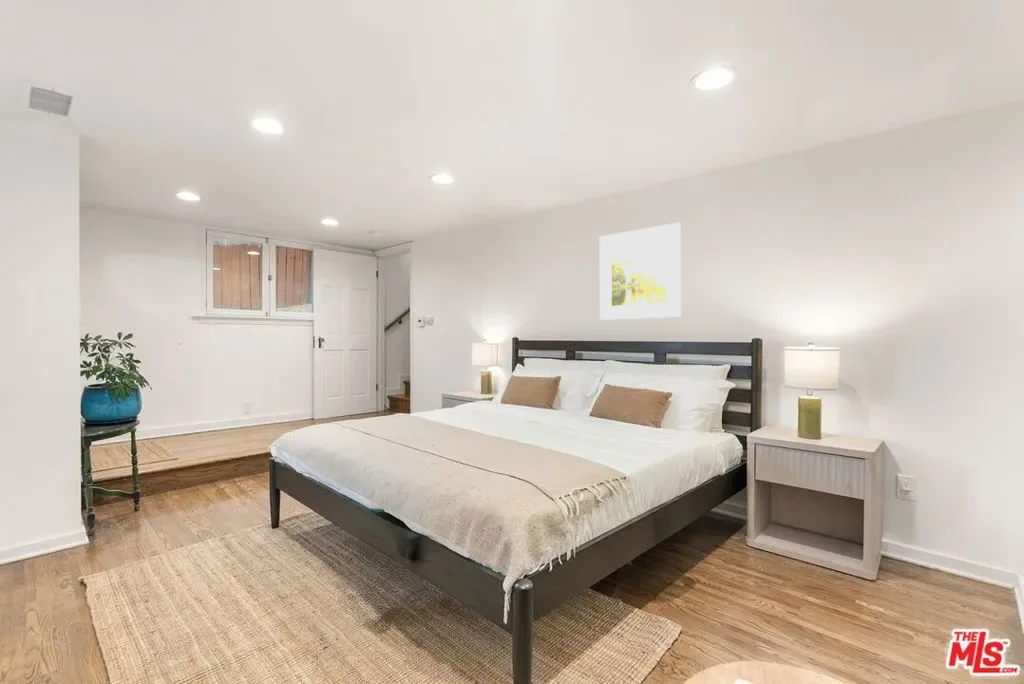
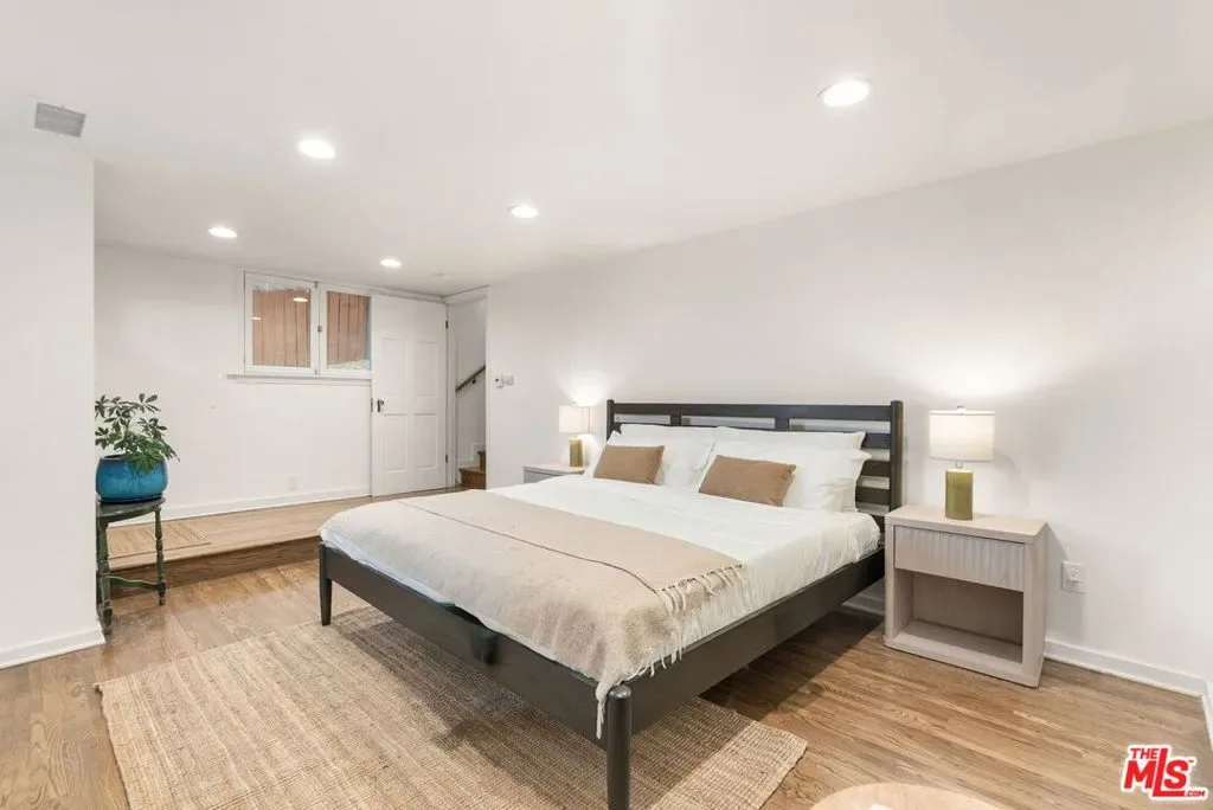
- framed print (637, 274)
